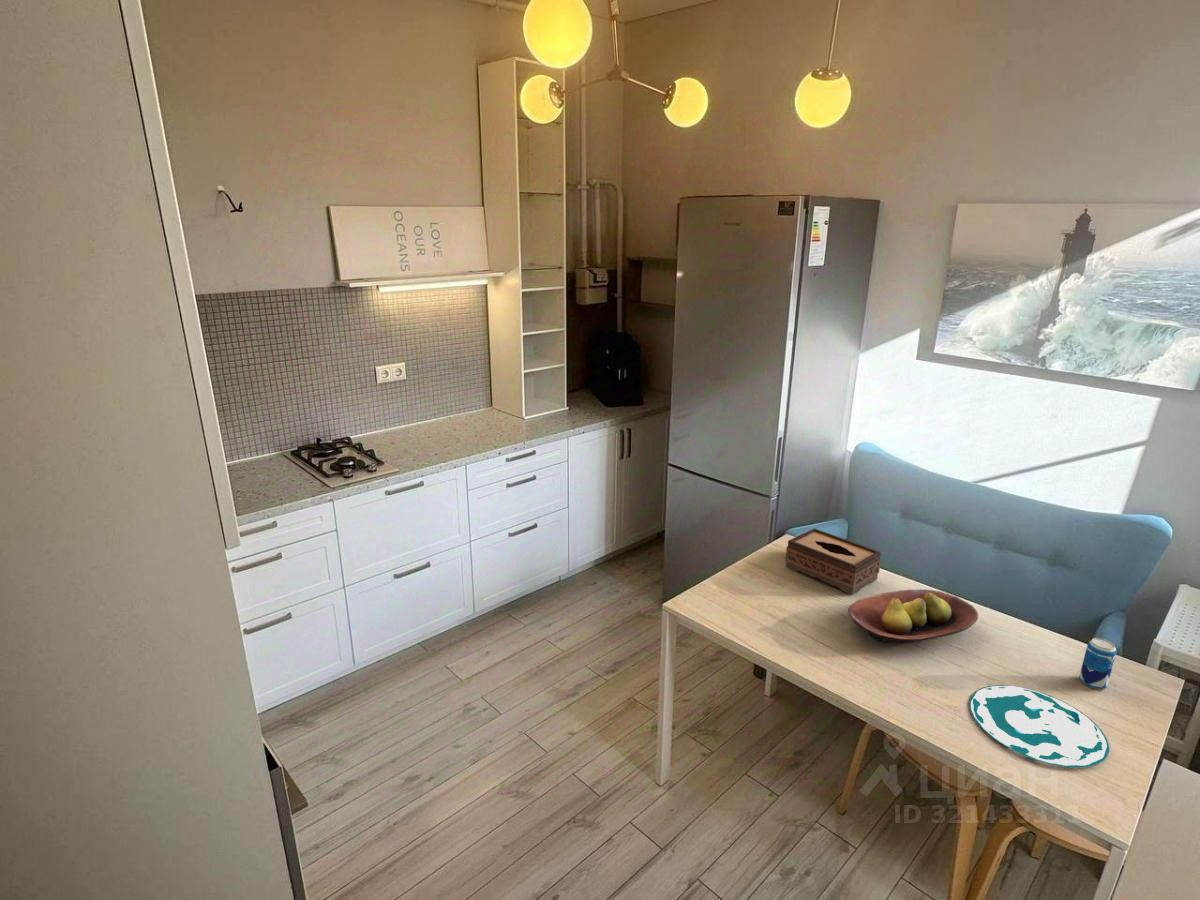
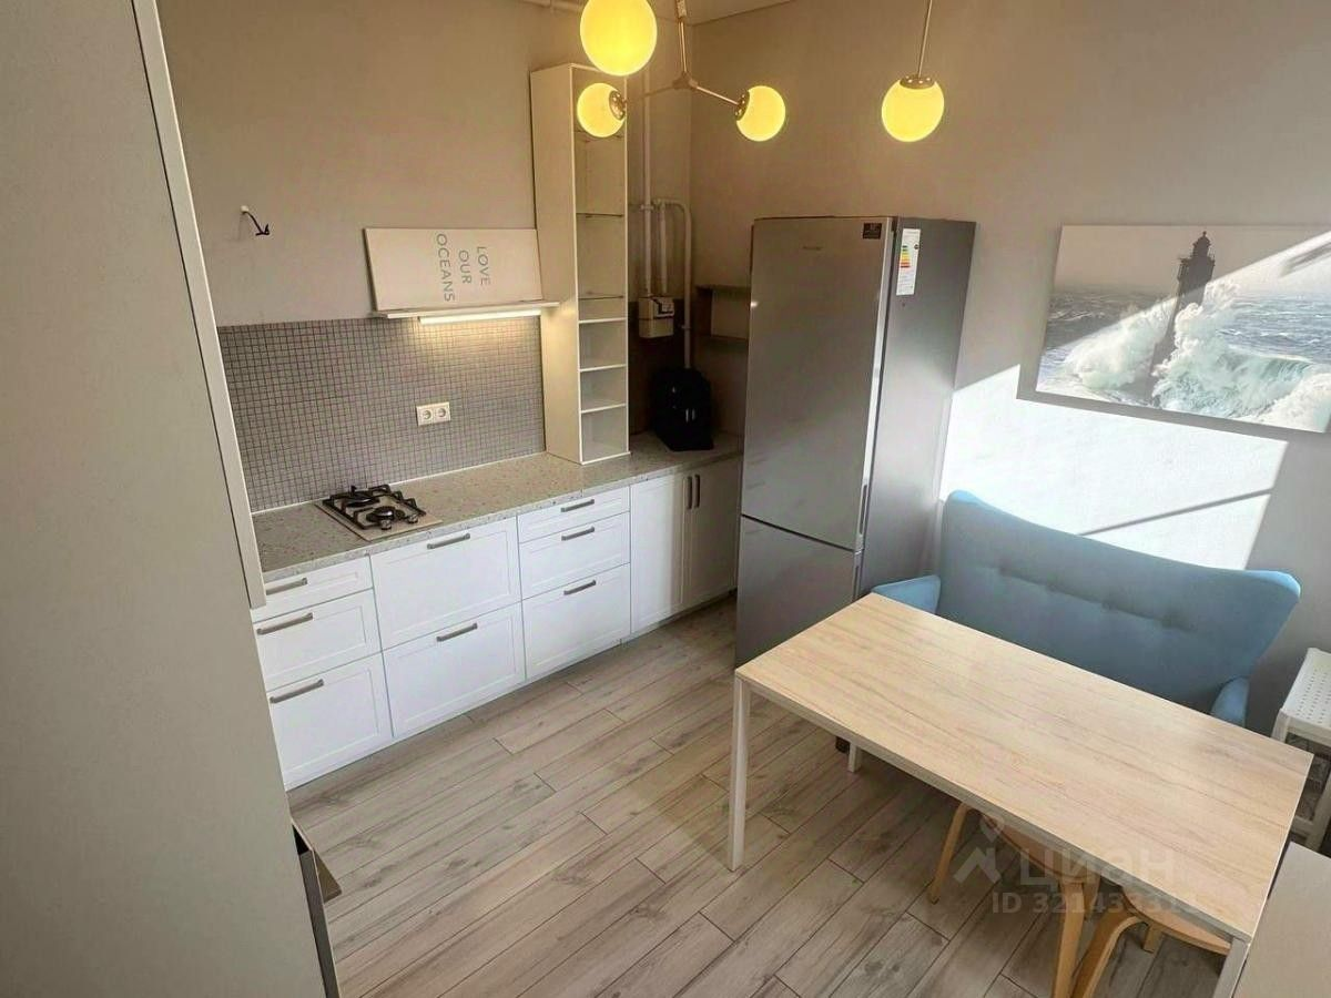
- fruit bowl (912, 613)
- beverage can (1097, 663)
- plate (1036, 718)
- tissue box (832, 559)
